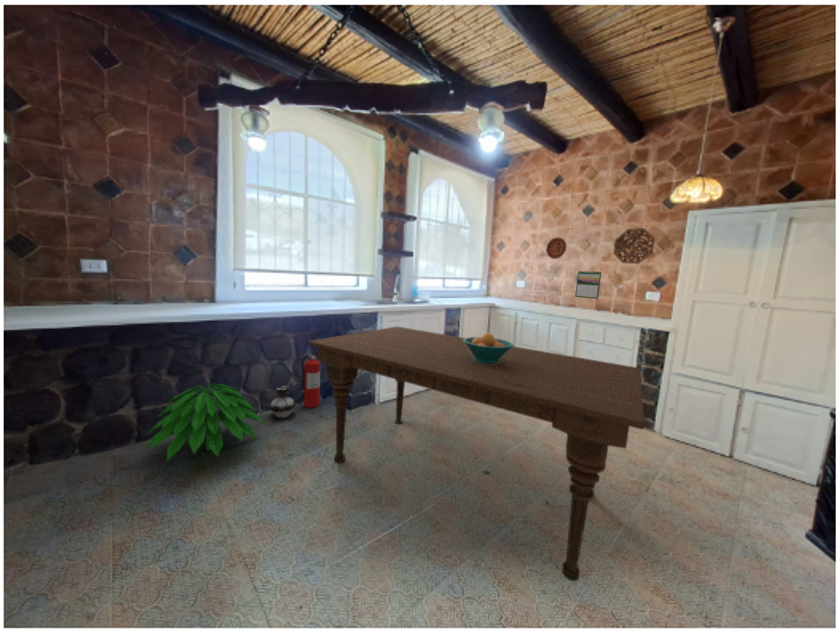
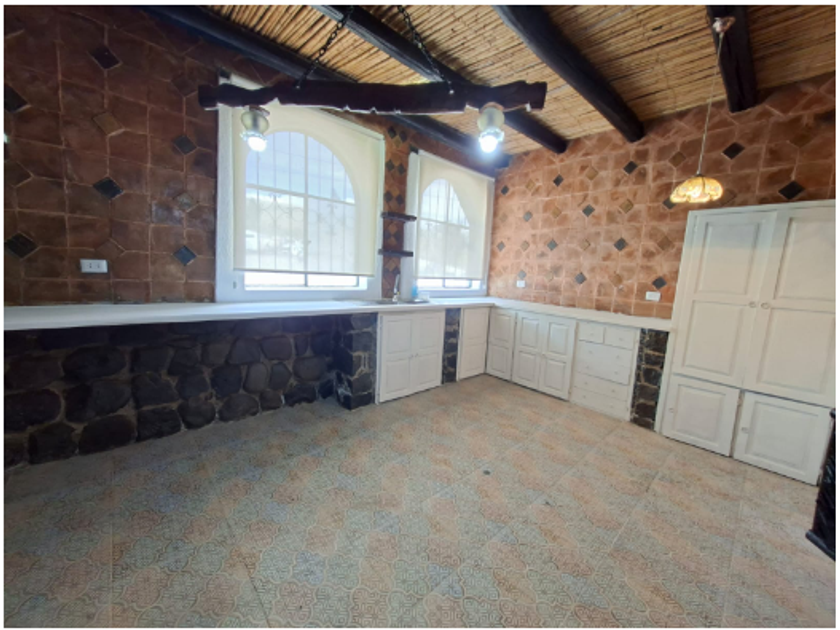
- fire extinguisher (311, 378)
- decorative plate (556, 248)
- indoor plant (208, 414)
- fruit bowl (487, 346)
- calendar (588, 284)
- decorative platter (633, 246)
- dining table (468, 399)
- ceramic jug (282, 401)
